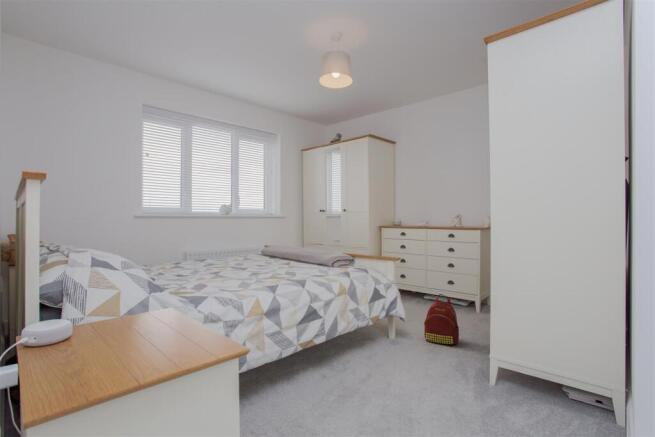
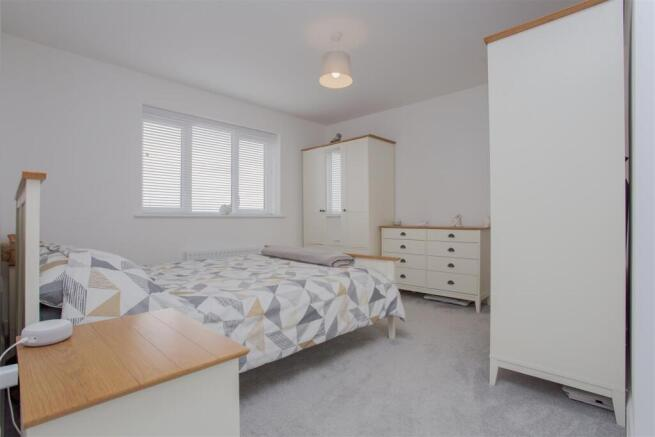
- backpack (440, 318)
